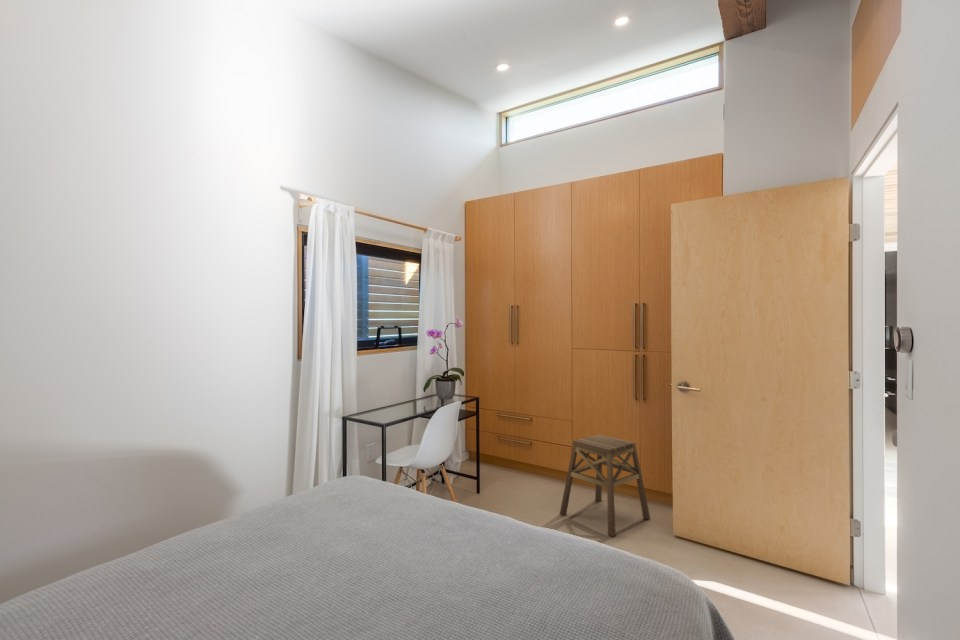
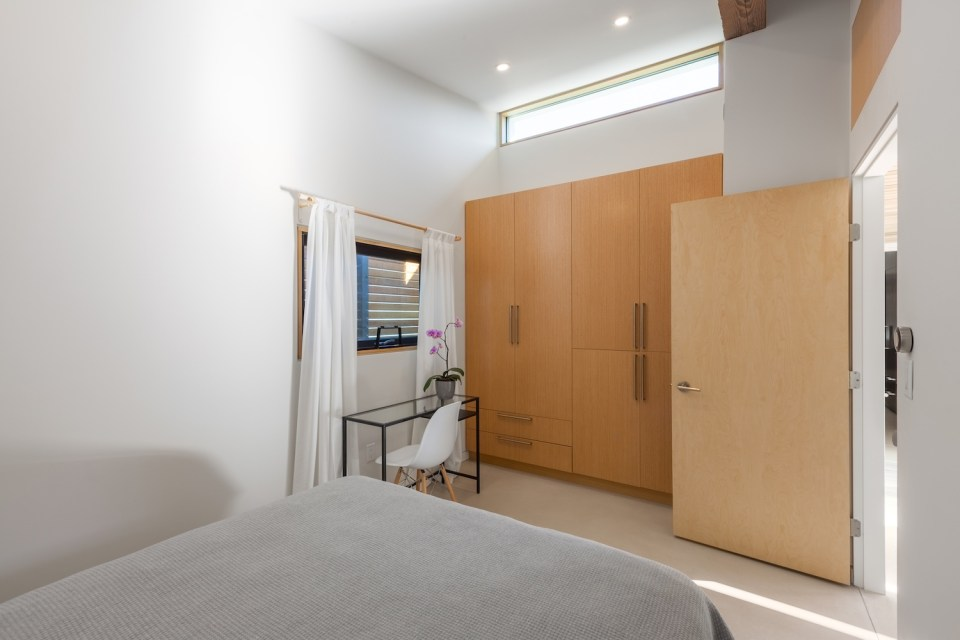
- stool (604, 478)
